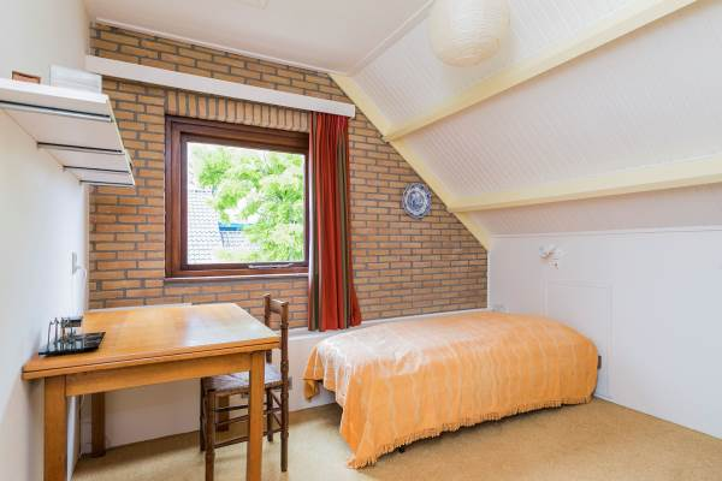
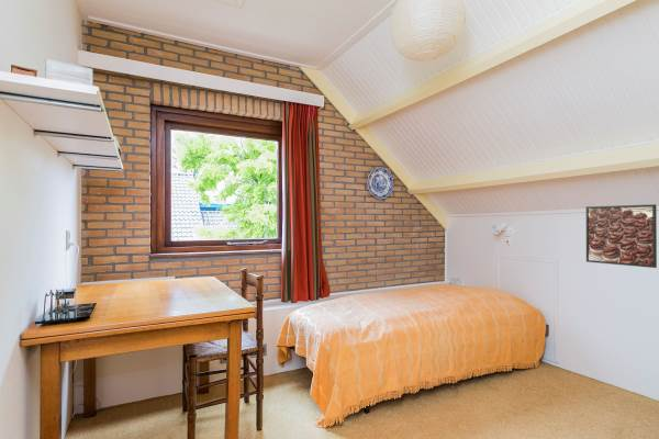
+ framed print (618, 235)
